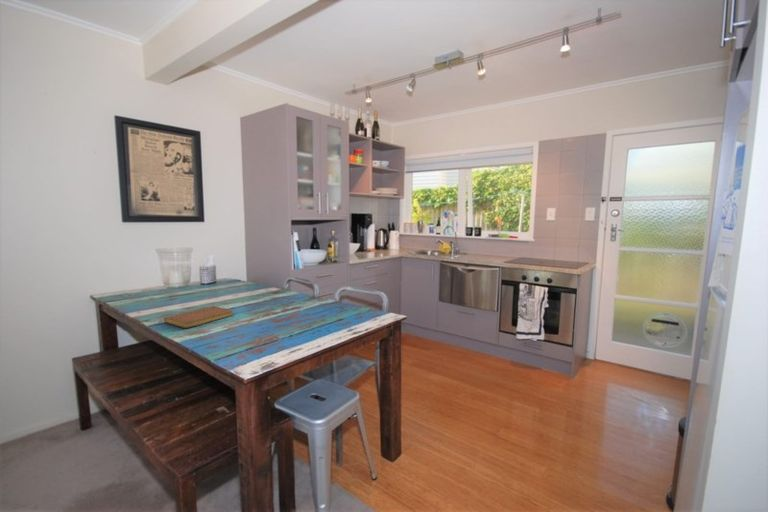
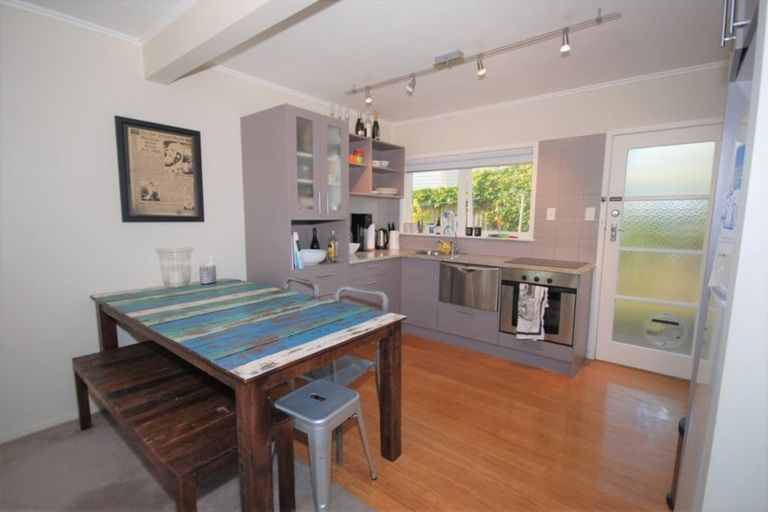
- notebook (200, 316)
